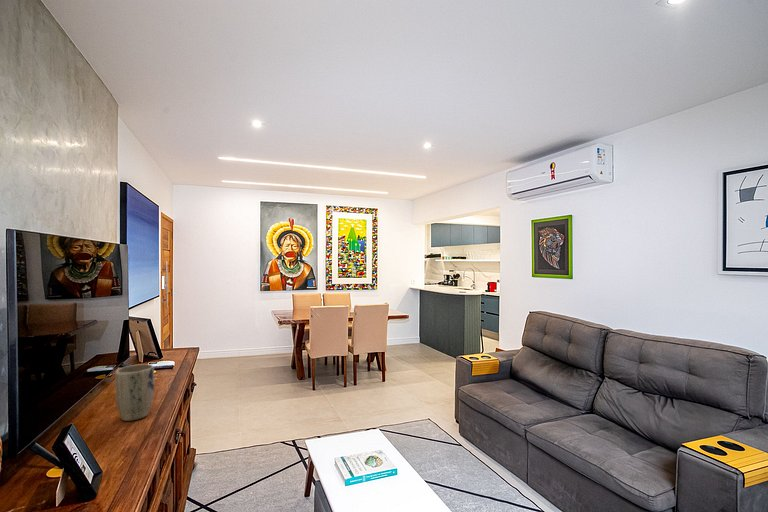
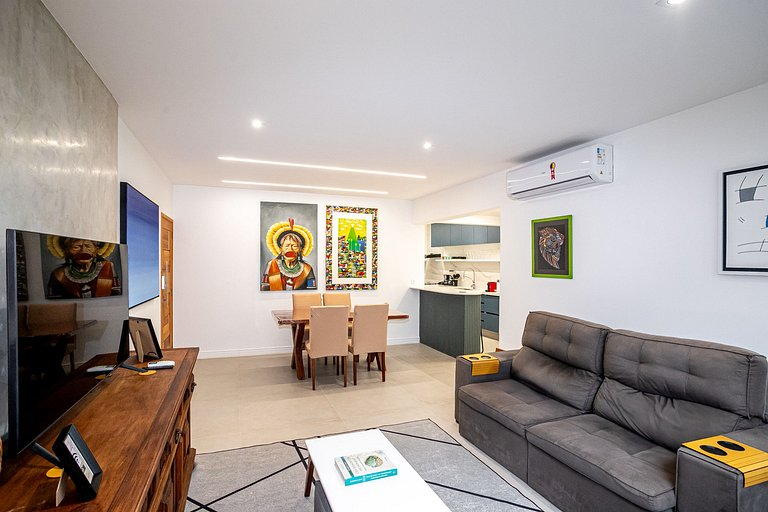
- plant pot (135, 392)
